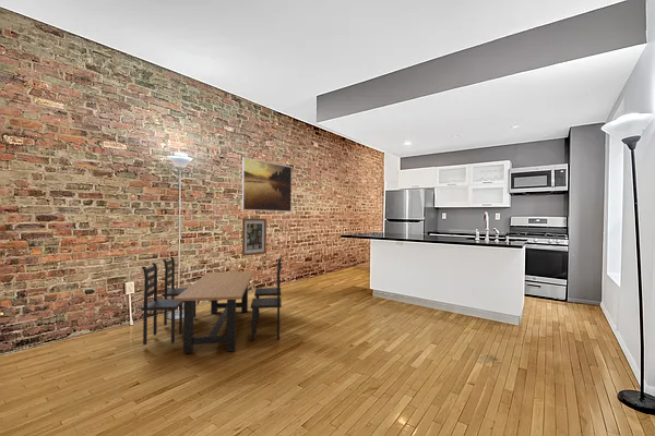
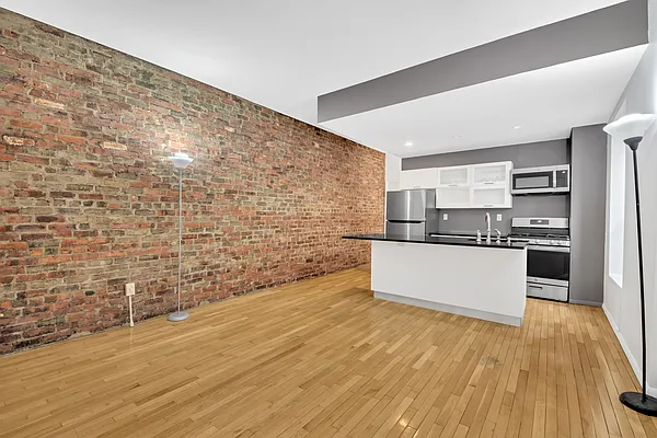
- wall art (254, 237)
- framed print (269, 186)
- dining set (222, 294)
